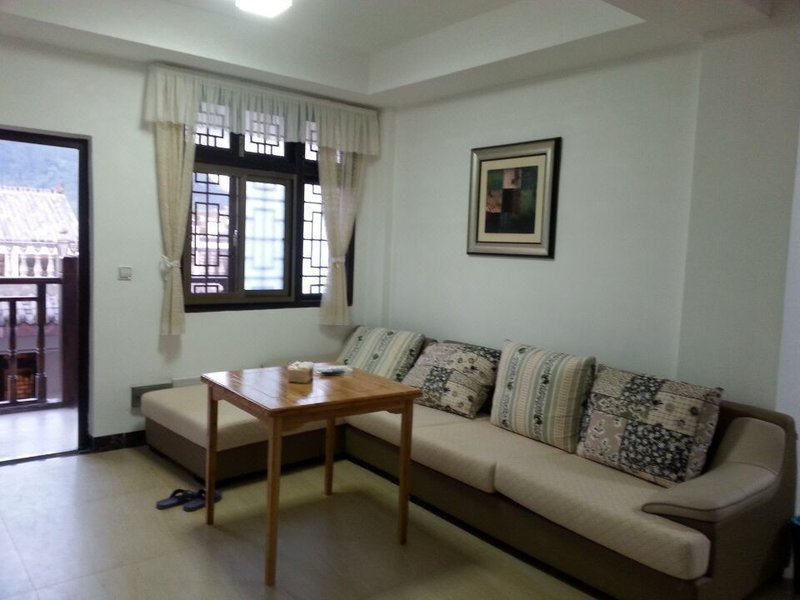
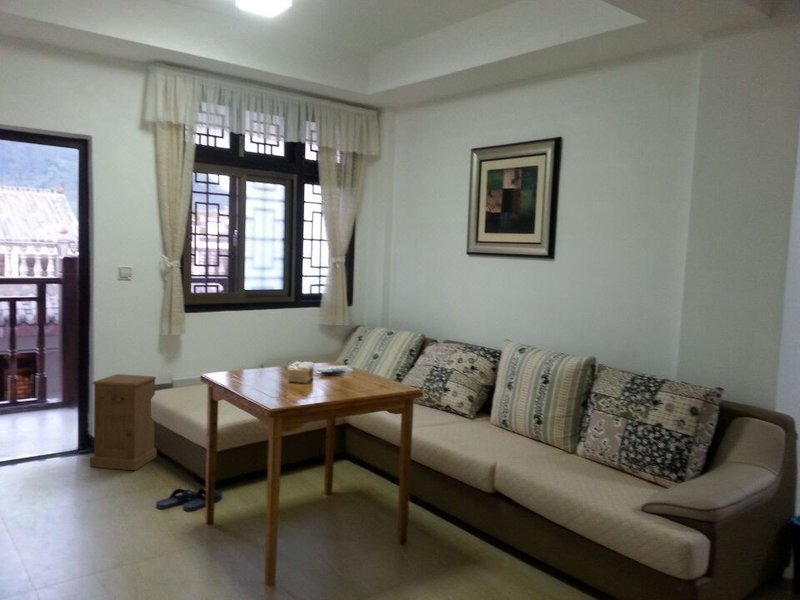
+ nightstand (124, 420)
